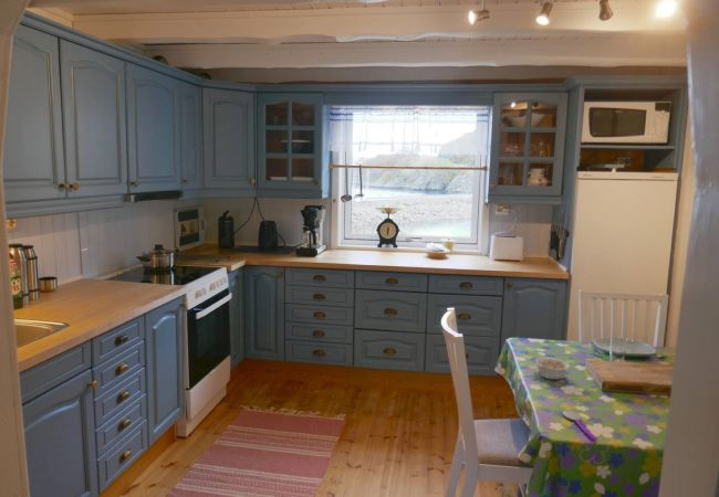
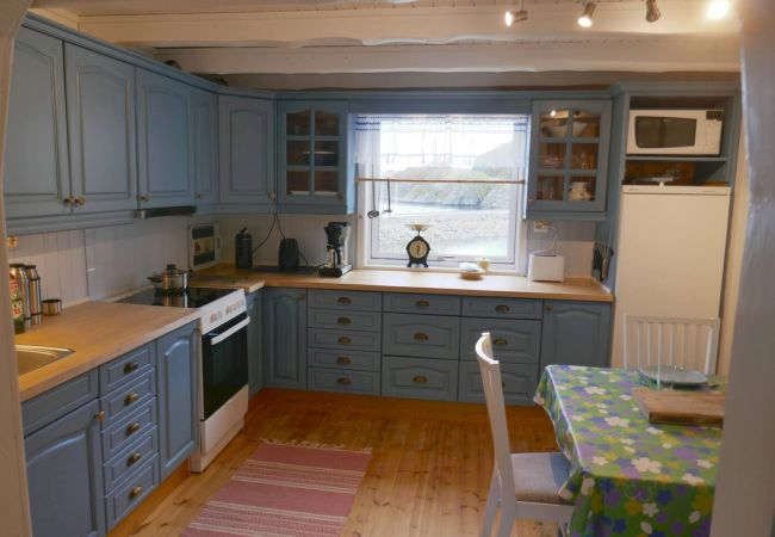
- spoon (580, 423)
- legume (552, 368)
